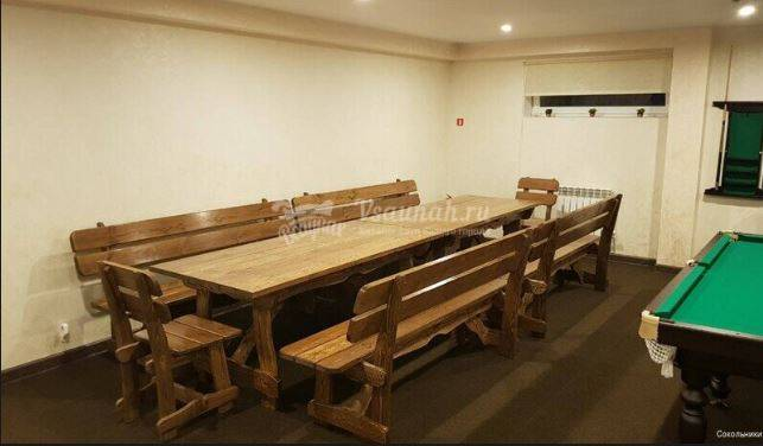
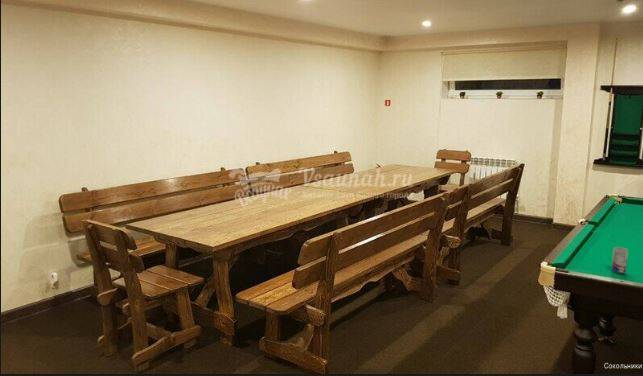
+ beverage can (619, 259)
